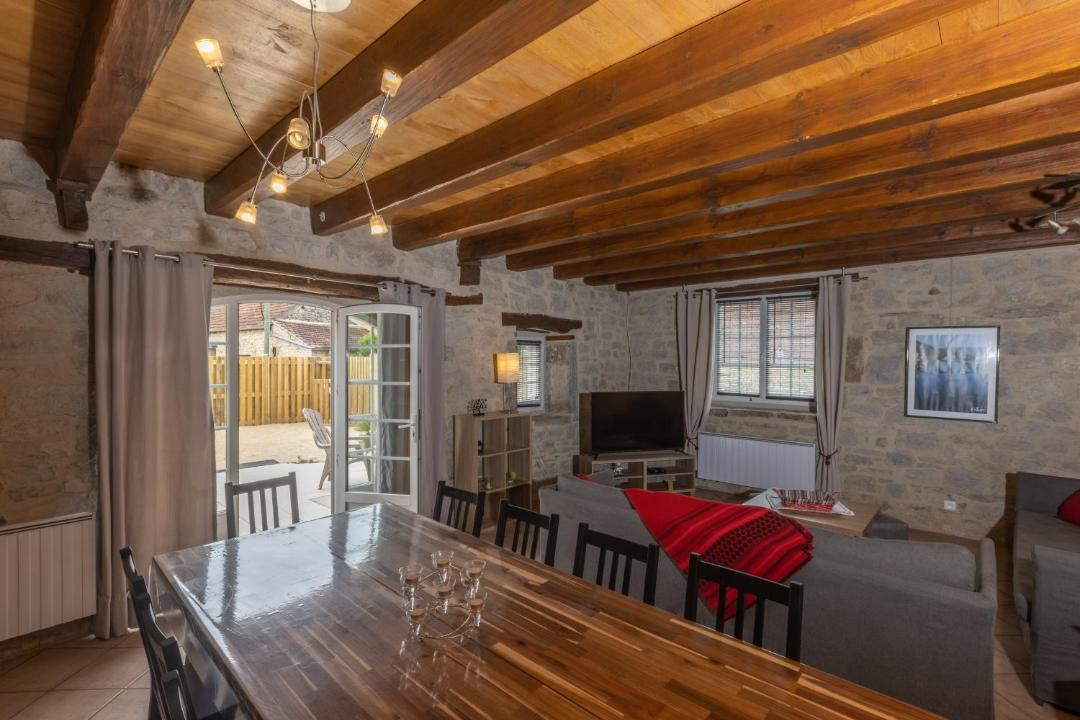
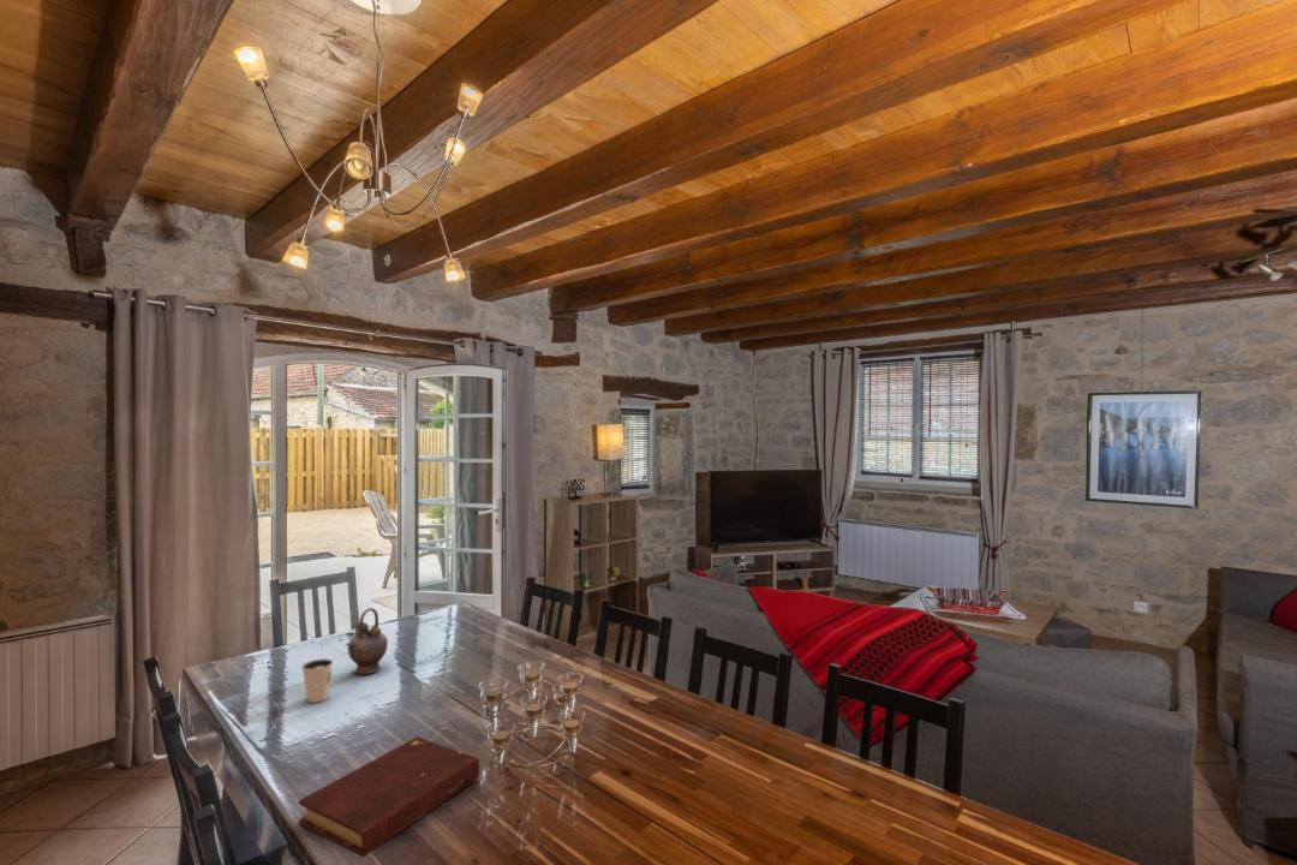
+ book (394, 788)
+ dixie cup (317, 681)
+ teapot (364, 640)
